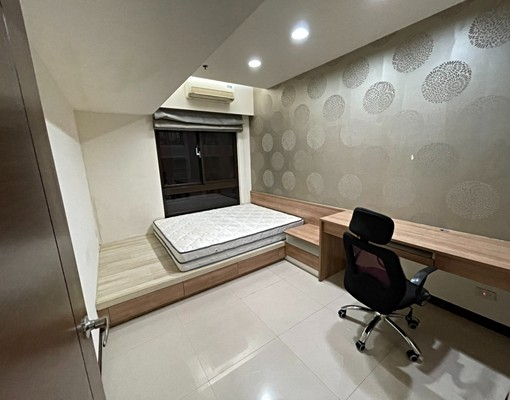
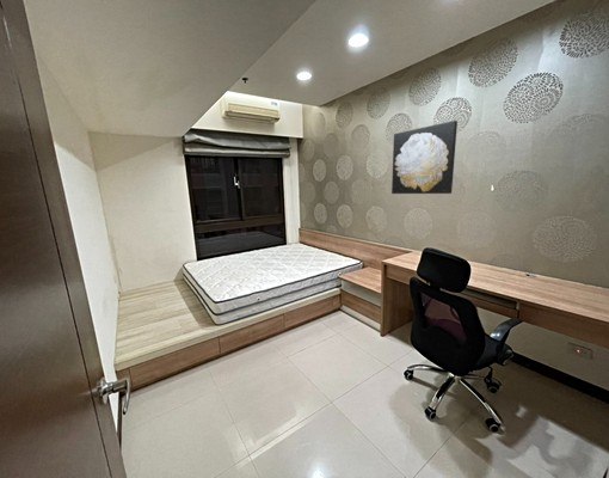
+ wall art (420, 161)
